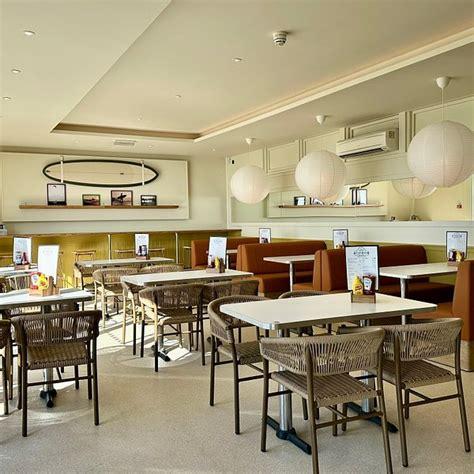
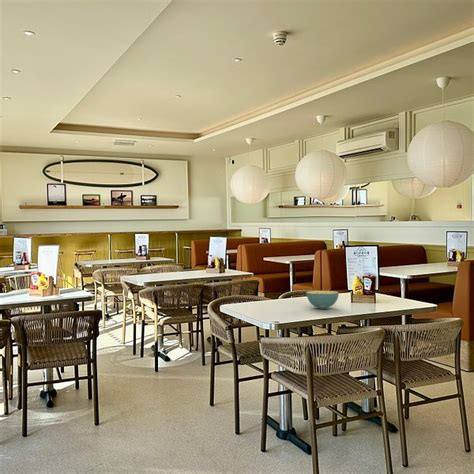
+ cereal bowl (322, 300)
